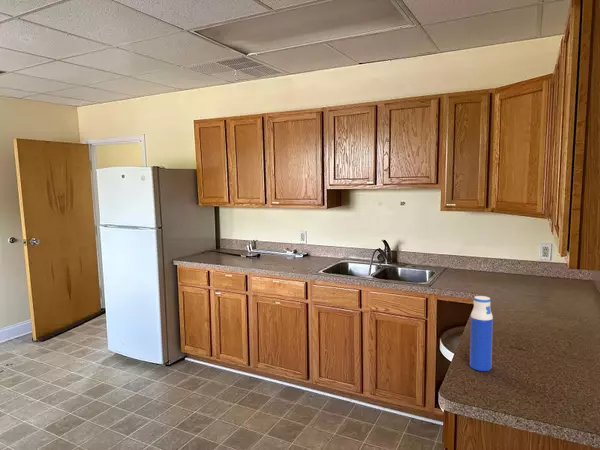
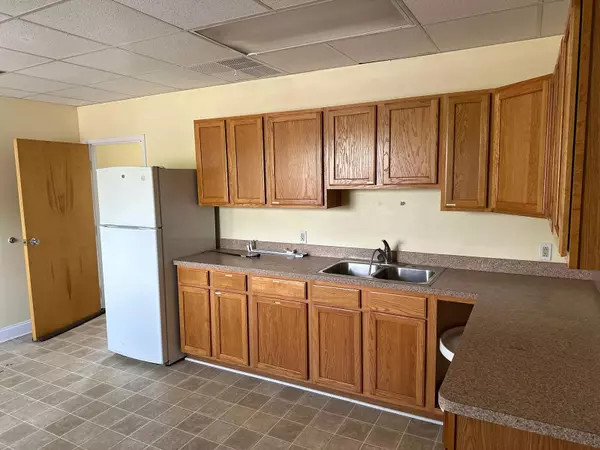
- water bottle (481, 332)
